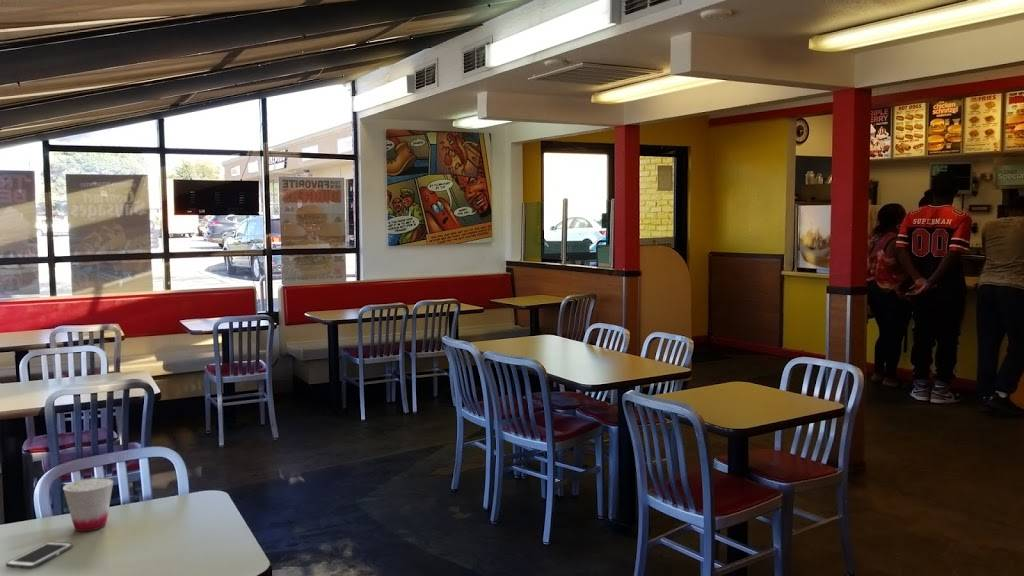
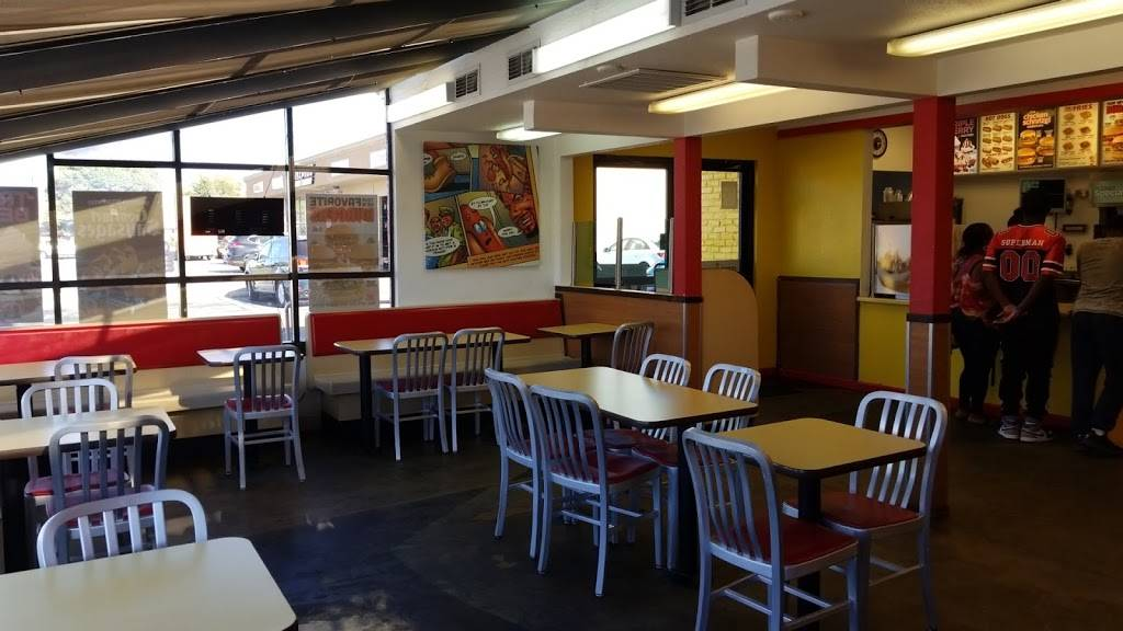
- cell phone (40, 555)
- cup (89, 505)
